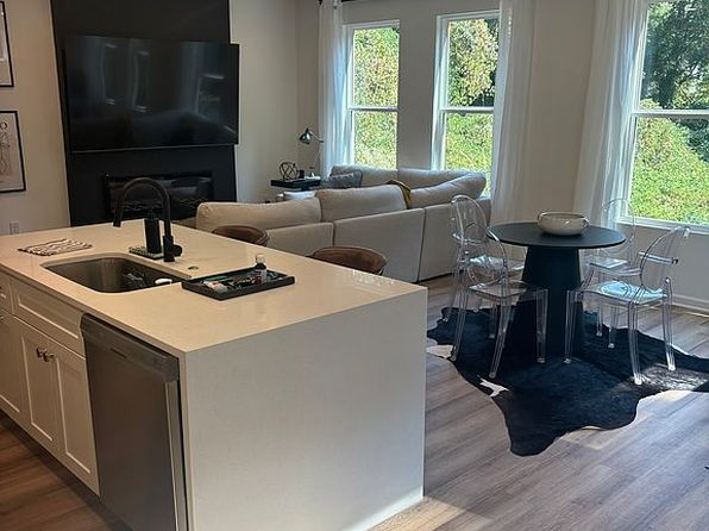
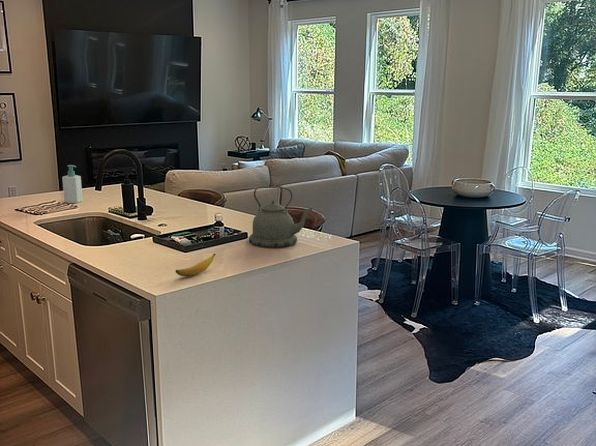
+ banana (196, 266)
+ soap bottle (72, 183)
+ kettle (276, 214)
